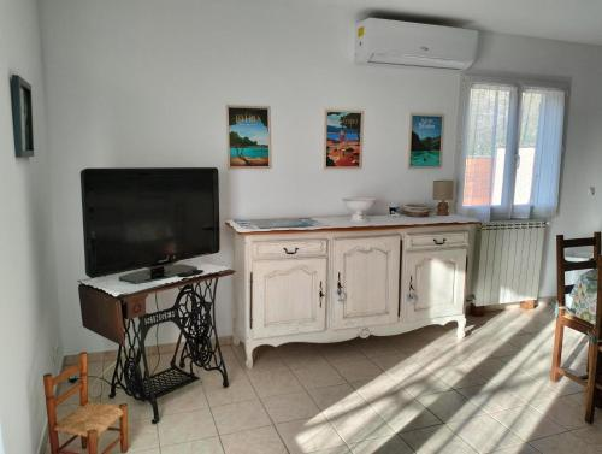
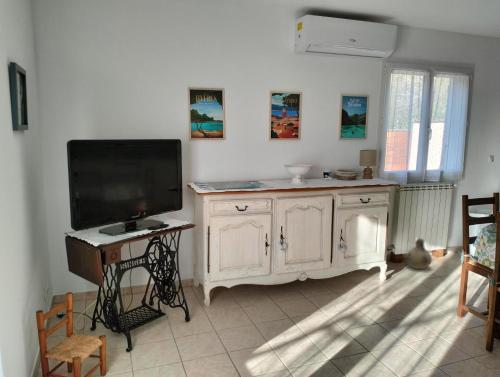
+ ceramic jug (419, 252)
